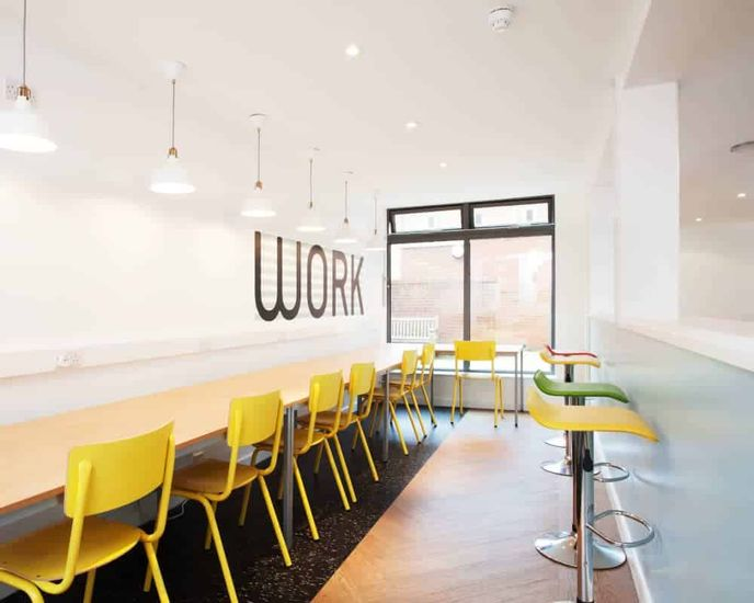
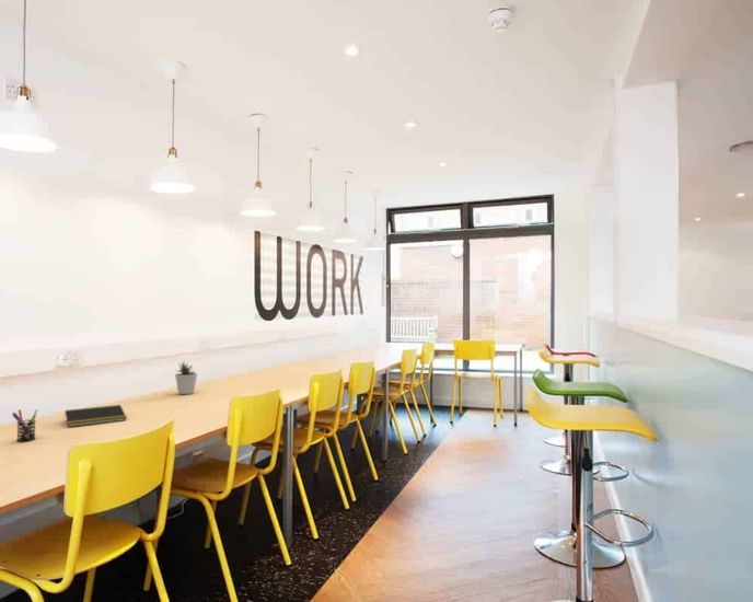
+ notepad (95, 415)
+ pen holder (26, 424)
+ potted plant (186, 377)
